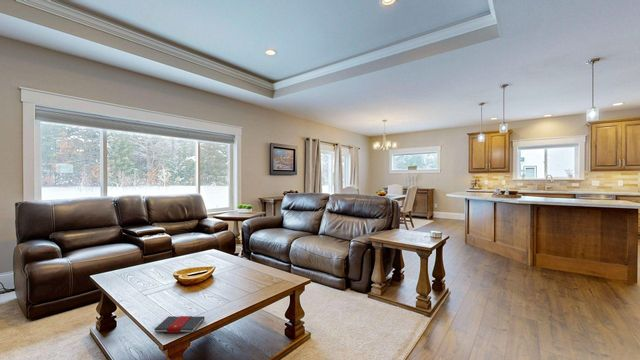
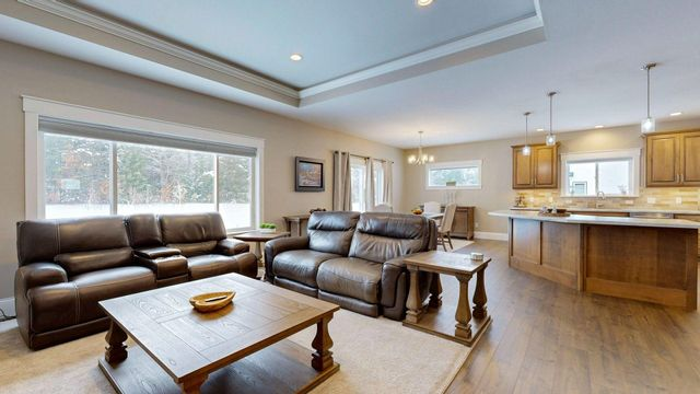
- book (180, 323)
